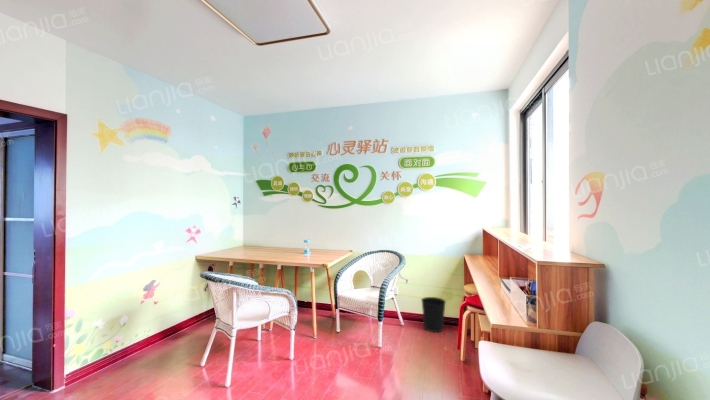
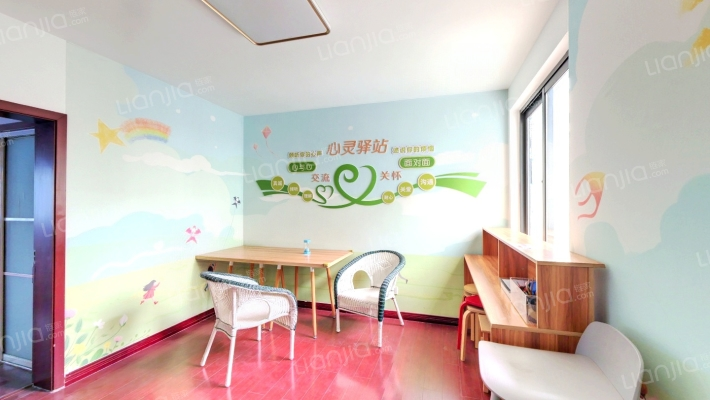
- wastebasket (433, 314)
